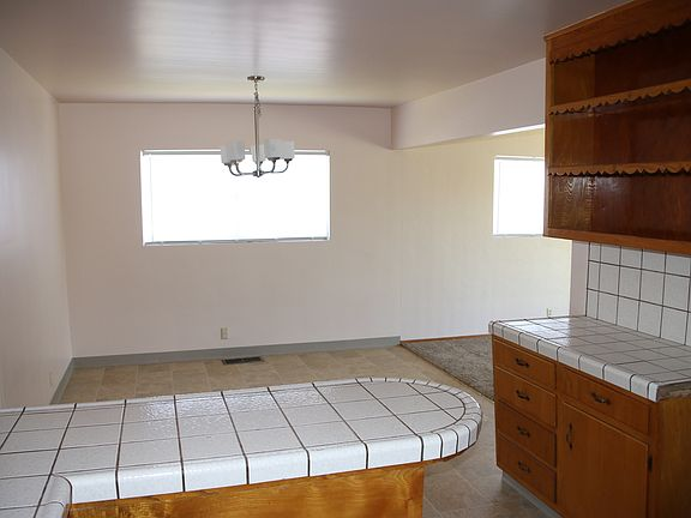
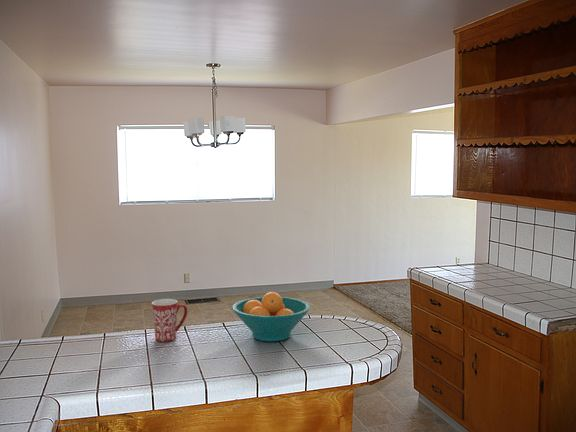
+ fruit bowl (271, 314)
+ mug (170, 319)
